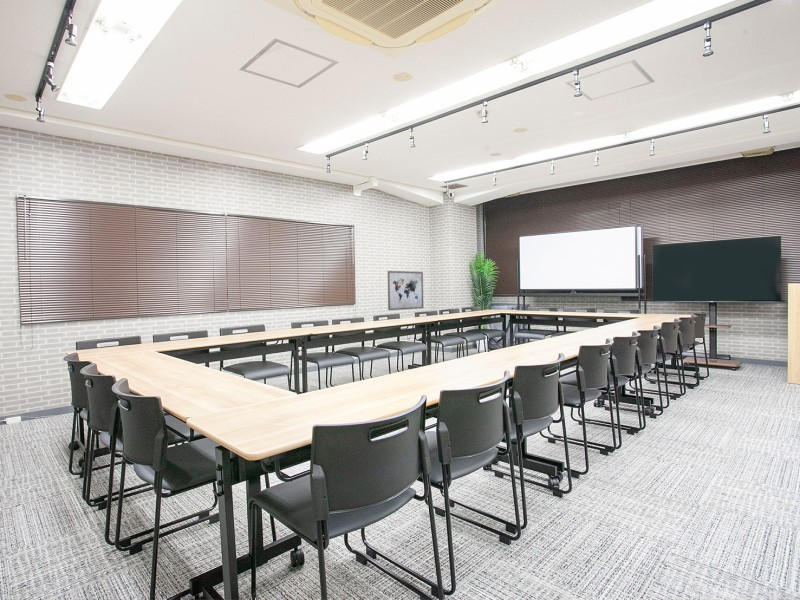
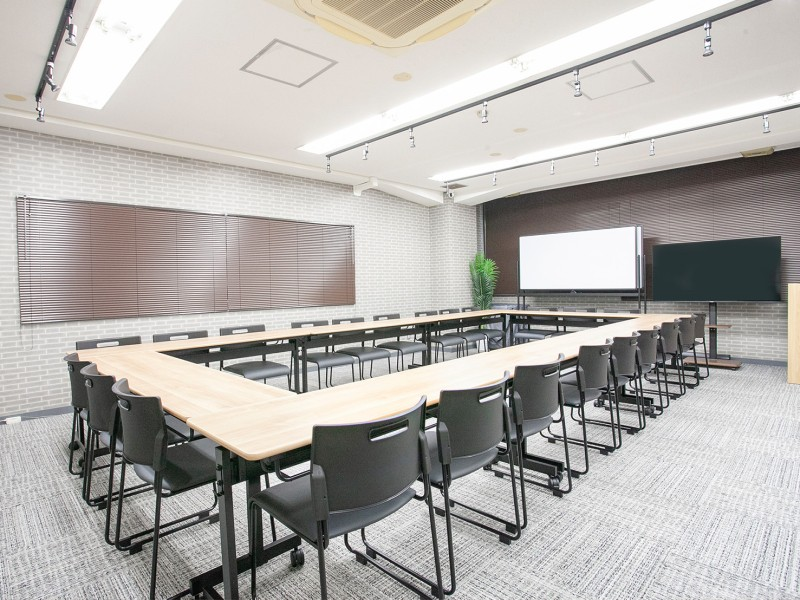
- wall art (406, 290)
